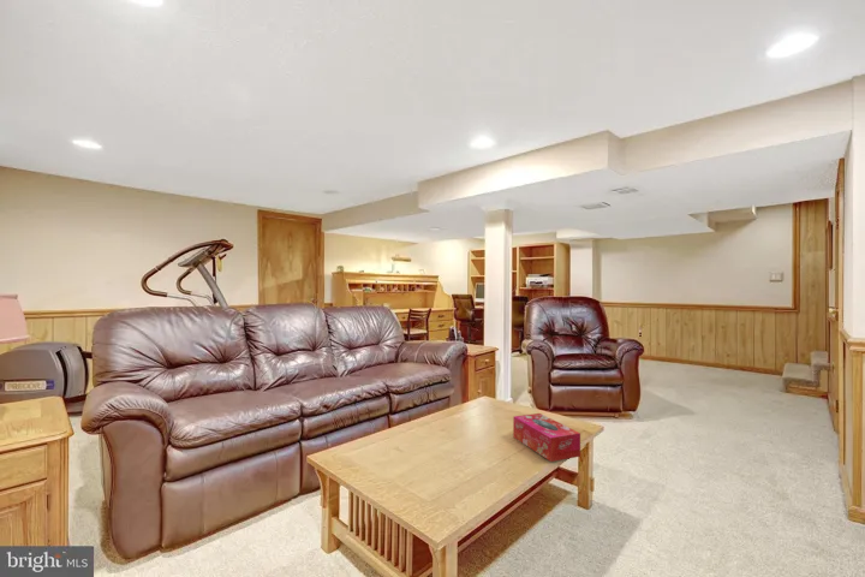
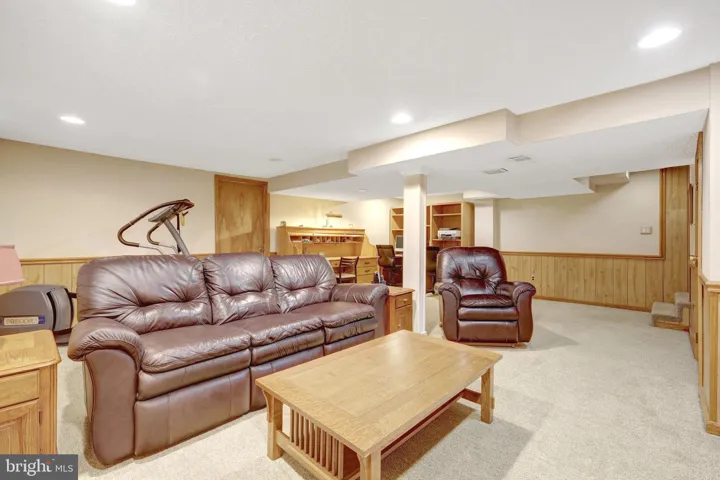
- tissue box (544, 435)
